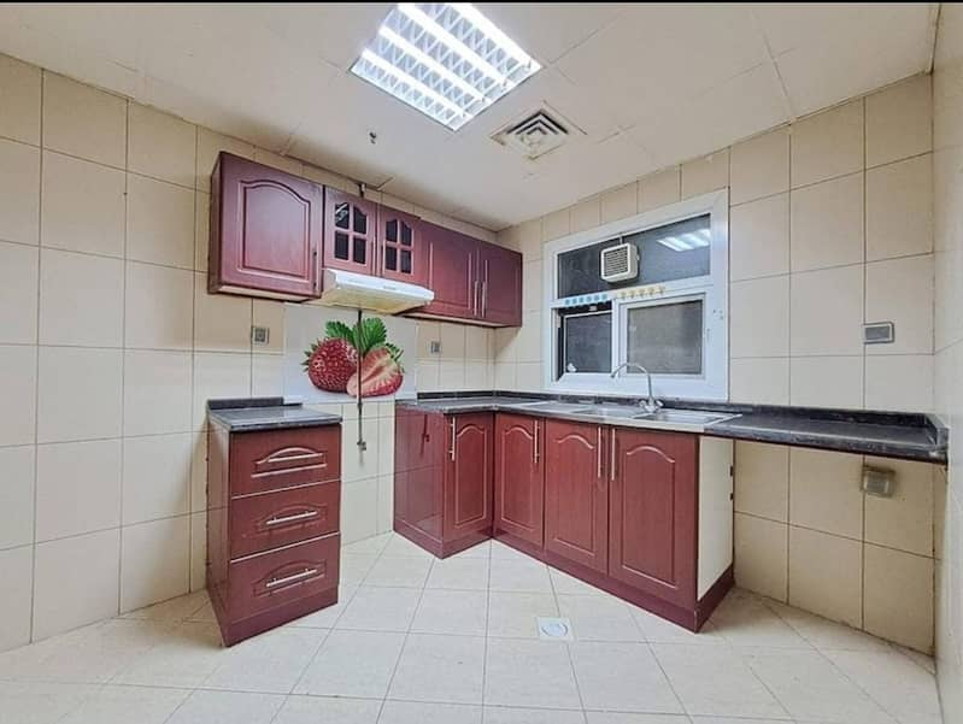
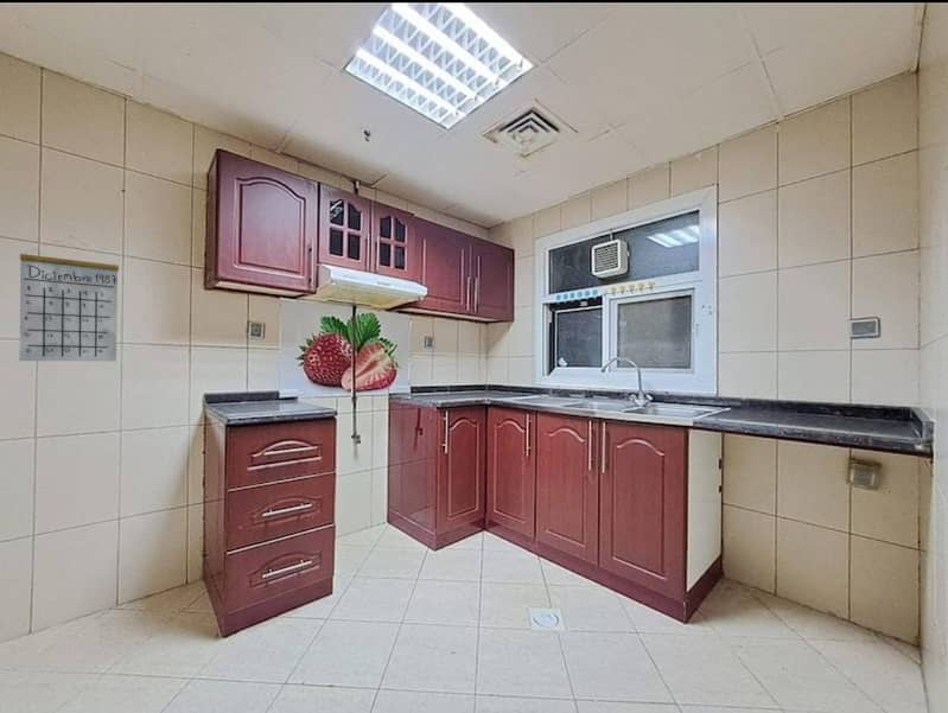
+ calendar (71, 298)
